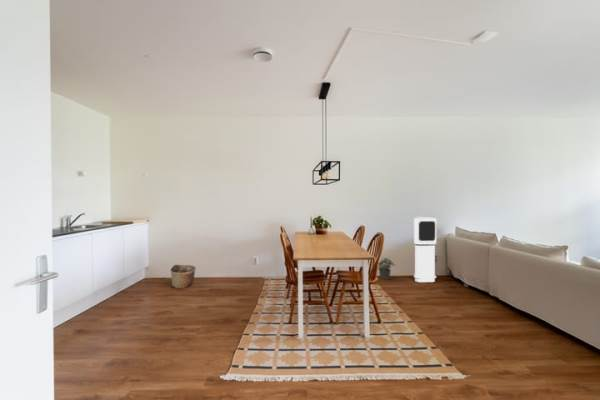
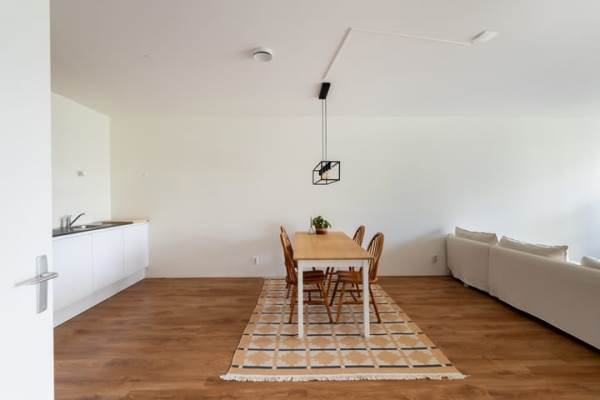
- potted plant (385, 268)
- basket (183, 275)
- air purifier (421, 248)
